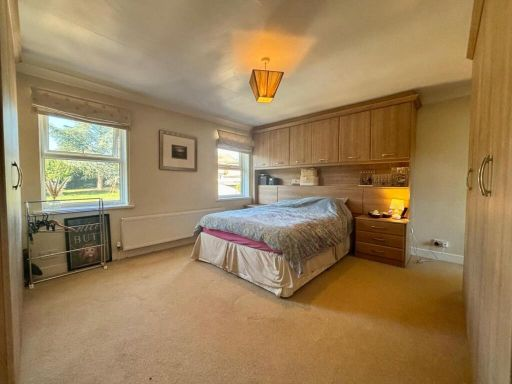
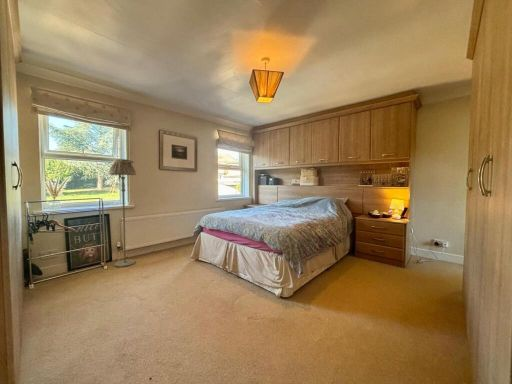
+ floor lamp (123, 212)
